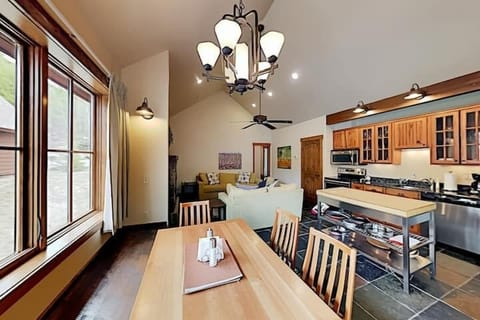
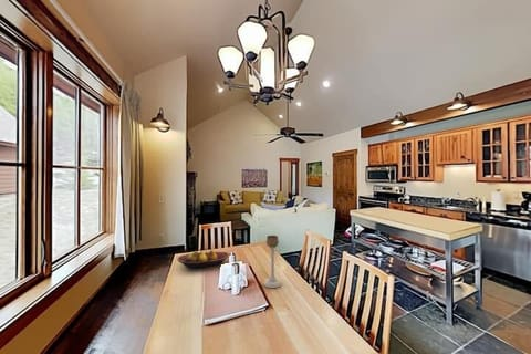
+ fruit bowl (204, 257)
+ candle holder (272, 260)
